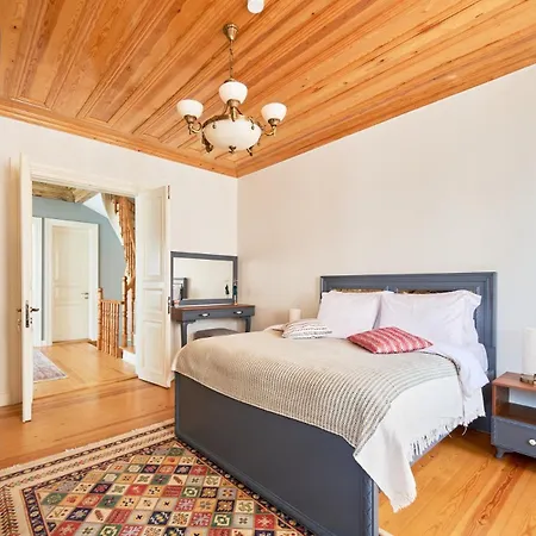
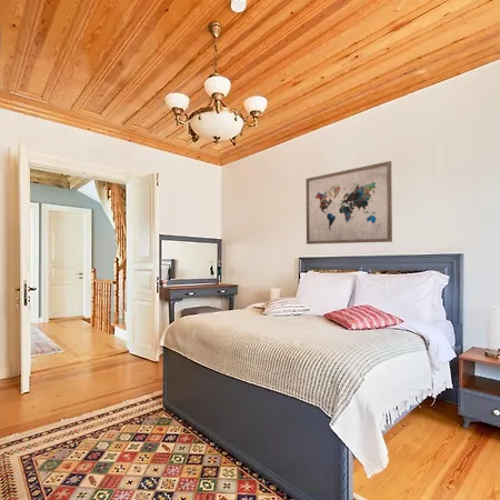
+ wall art (344, 207)
